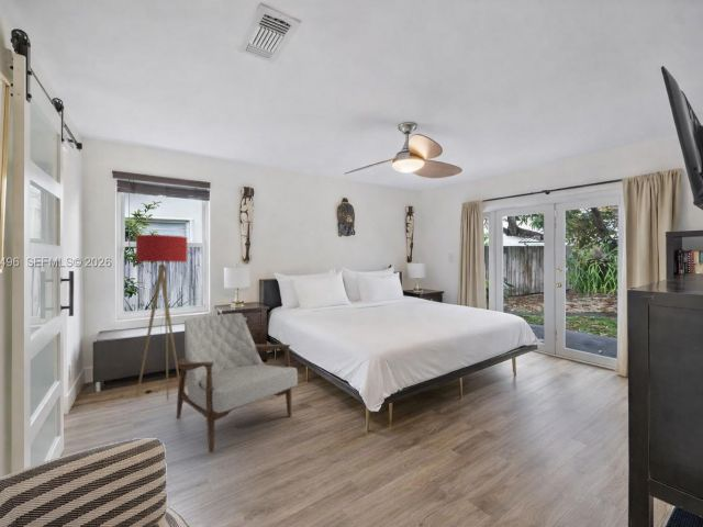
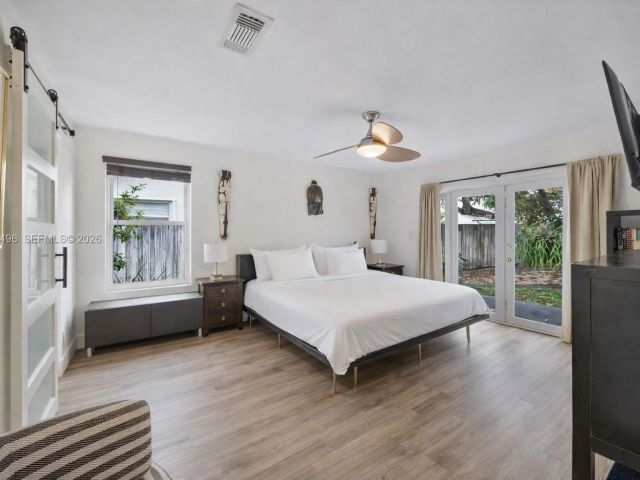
- armchair (233, 369)
- floor lamp (164, 313)
